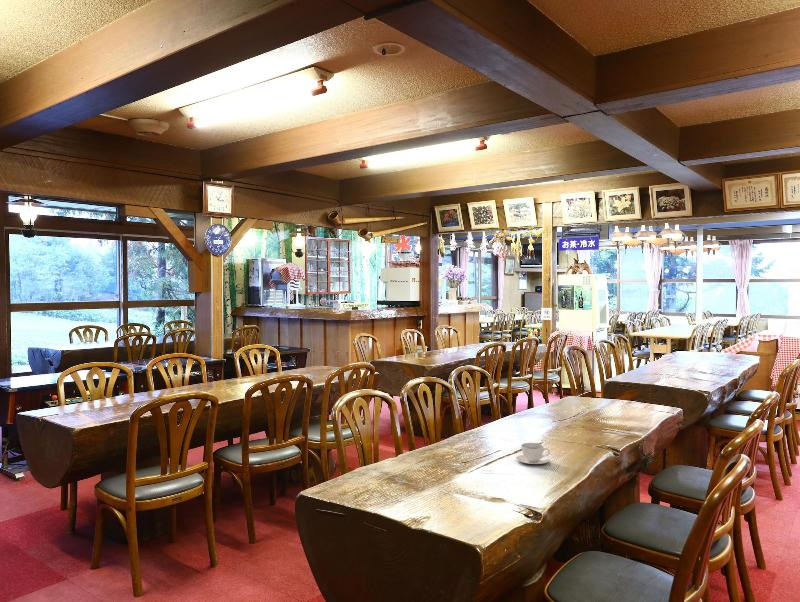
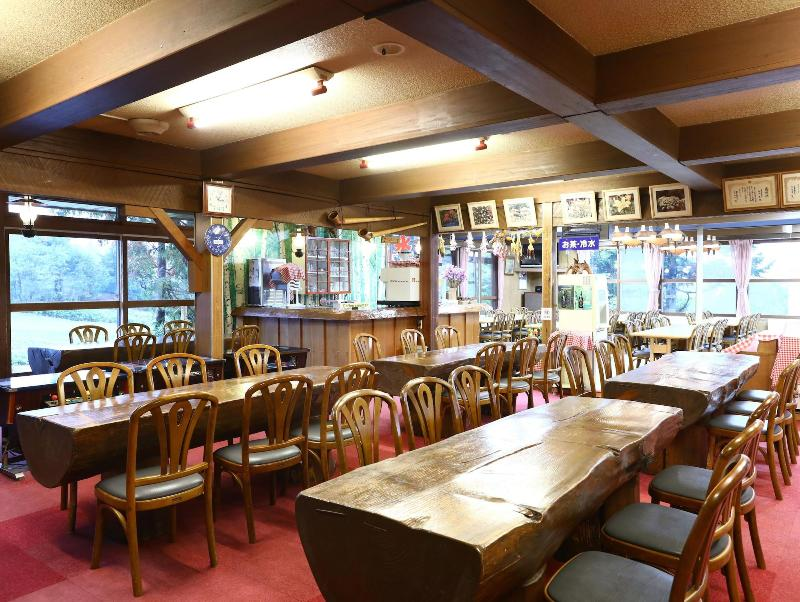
- teacup (532, 453)
